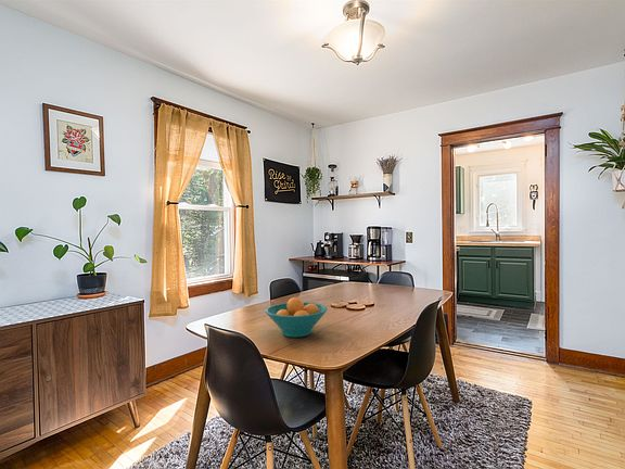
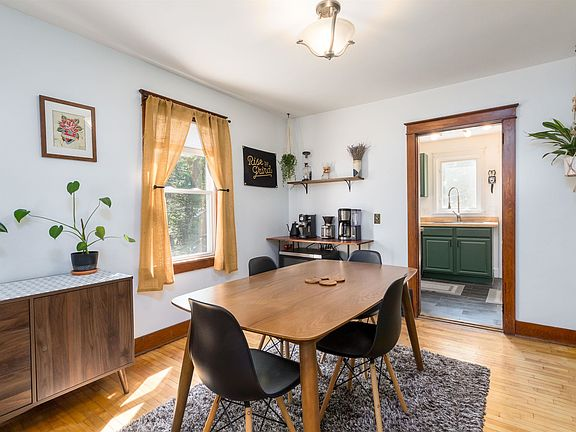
- fruit bowl (296, 315)
